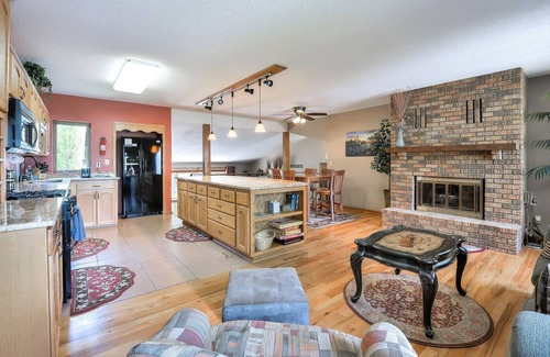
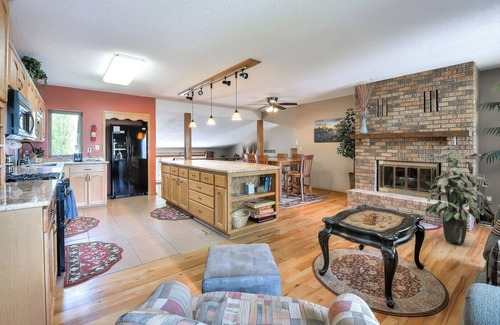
+ indoor plant (452, 193)
